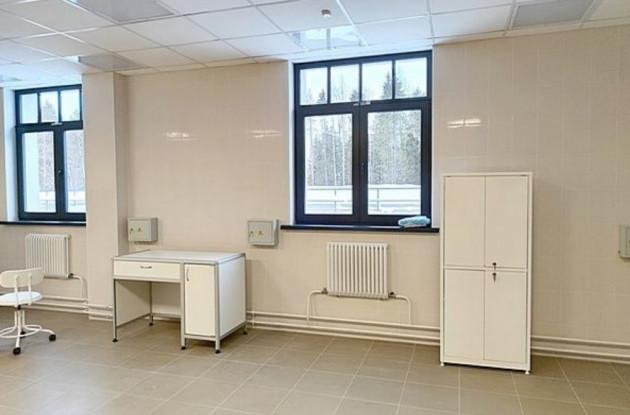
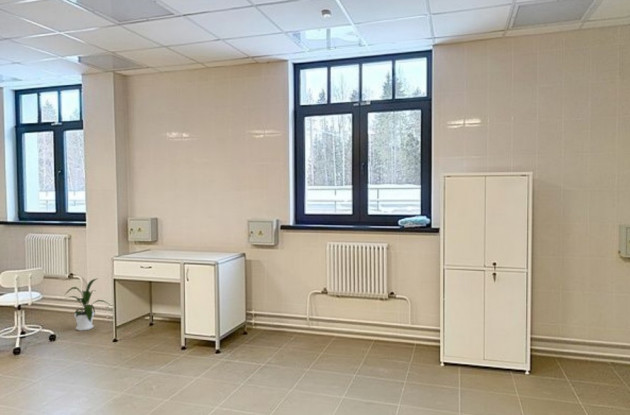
+ house plant (84, 304)
